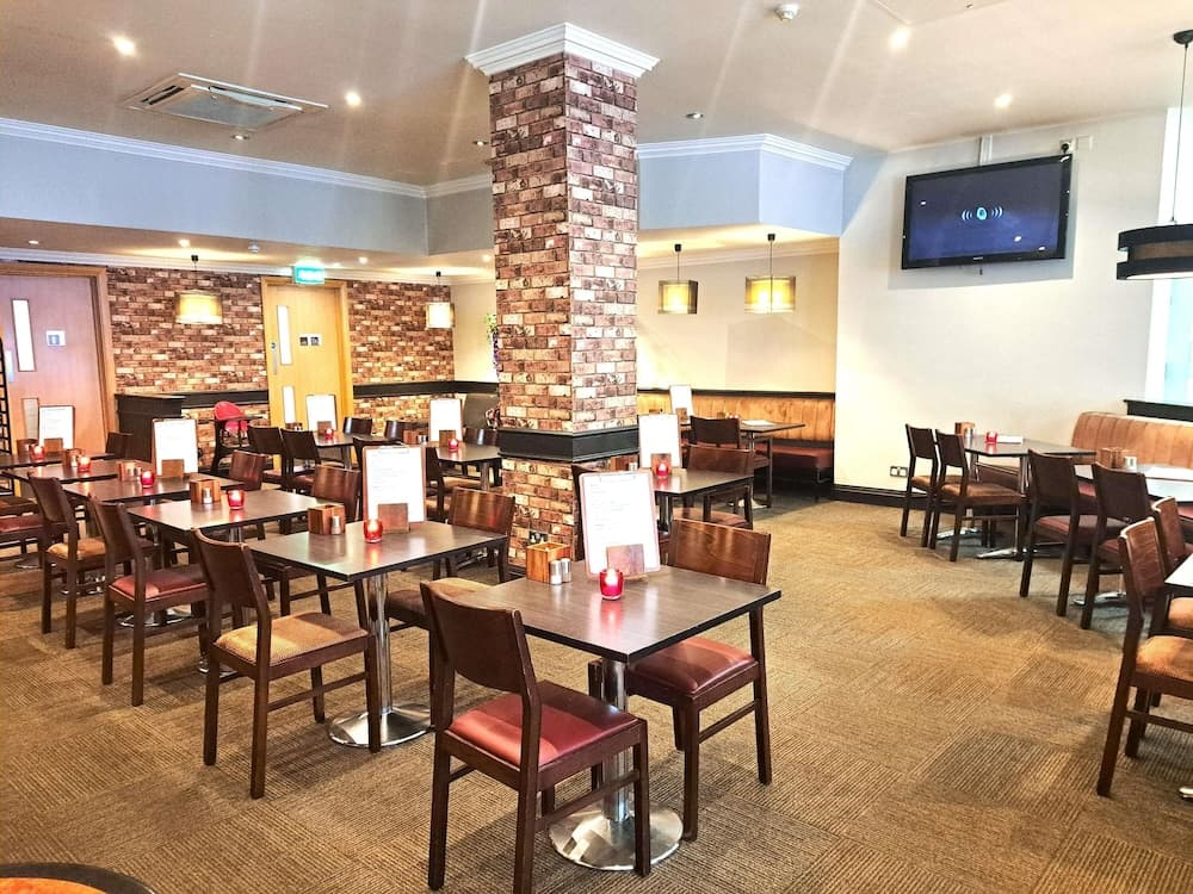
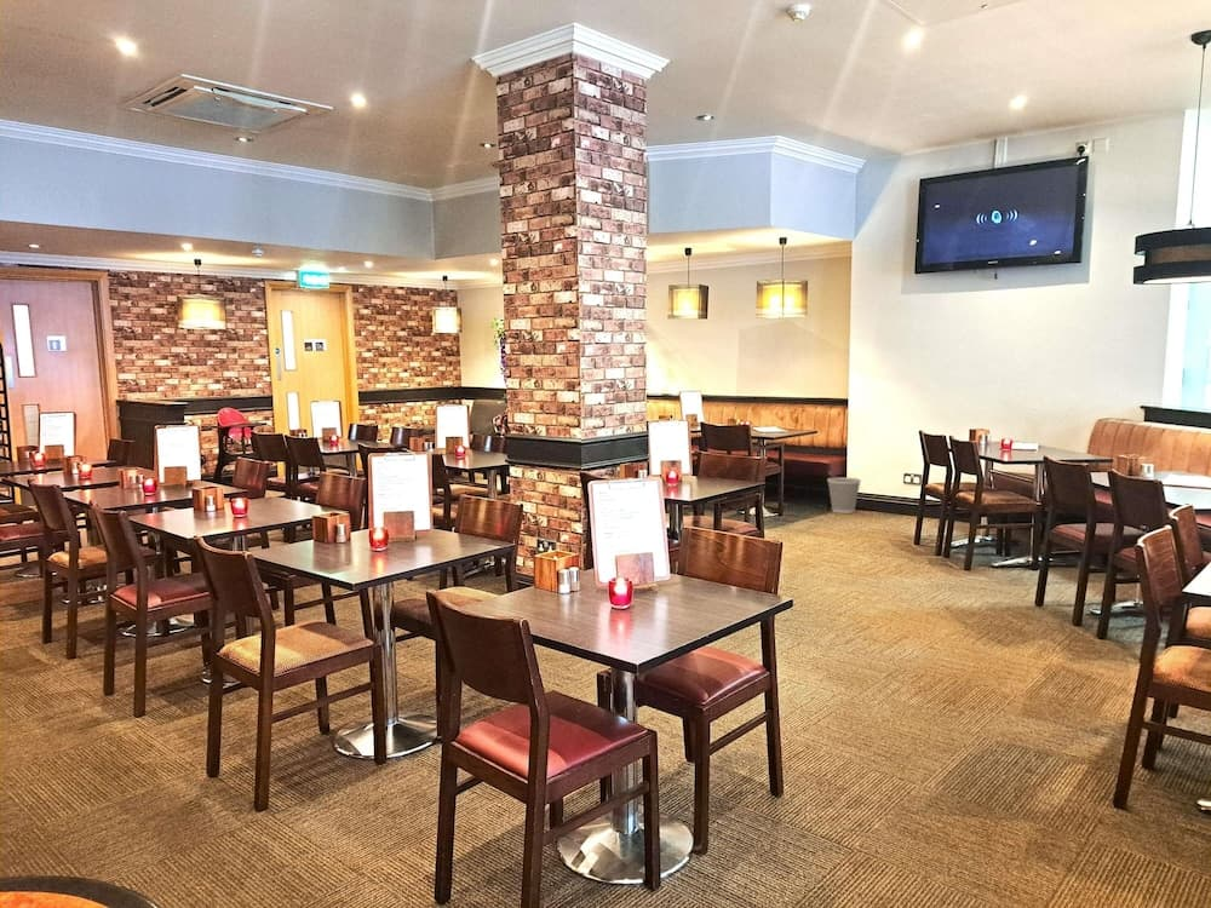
+ wastebasket (843, 495)
